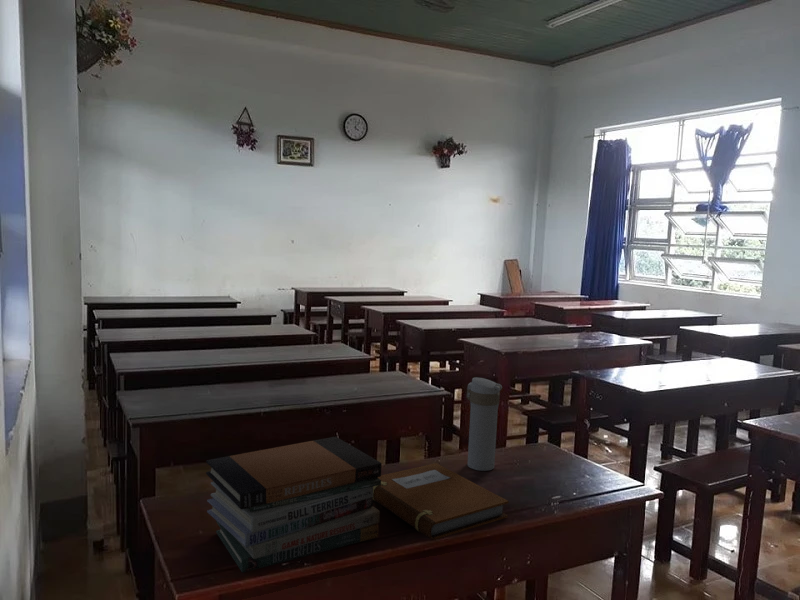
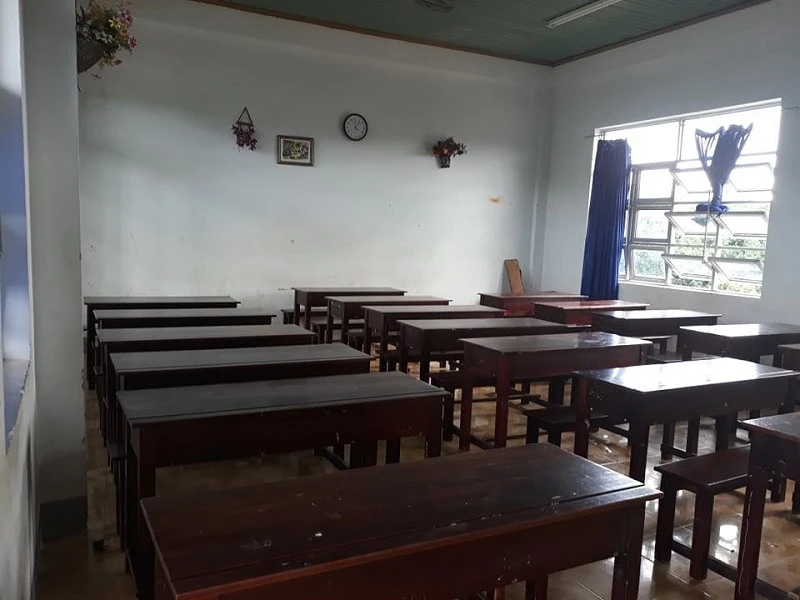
- book stack (294, 498)
- notebook (430, 496)
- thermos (481, 422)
